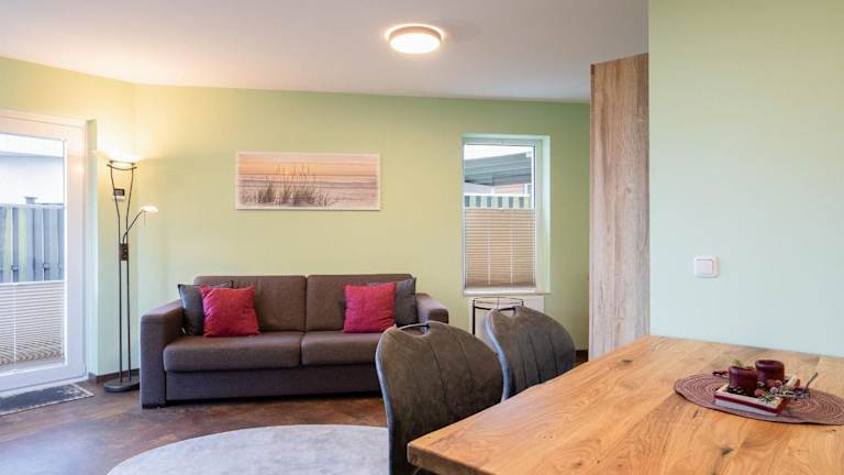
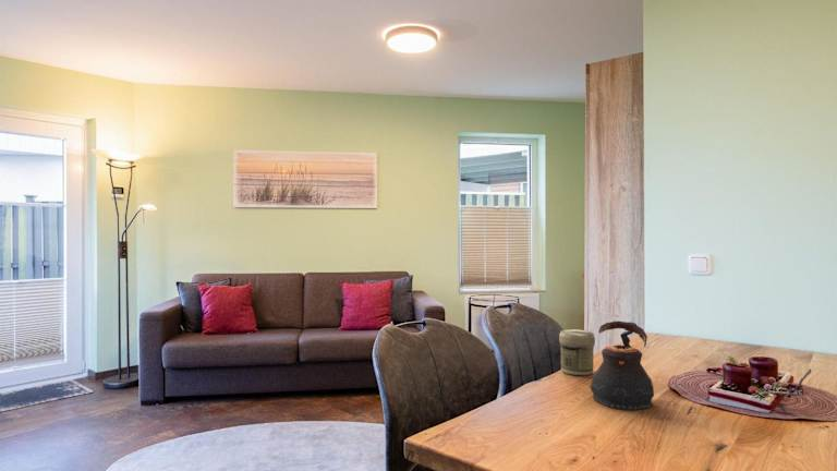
+ teapot (622, 360)
+ jar (577, 351)
